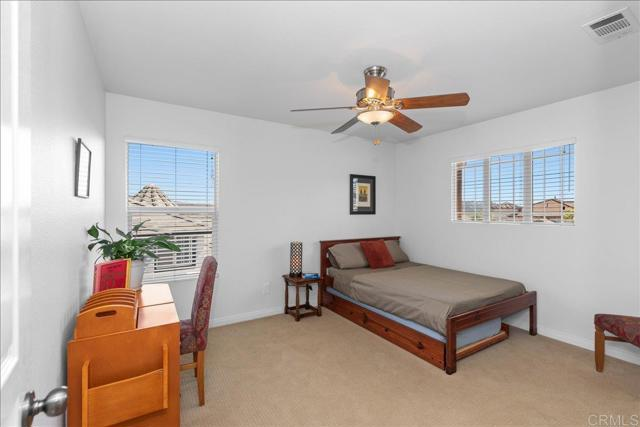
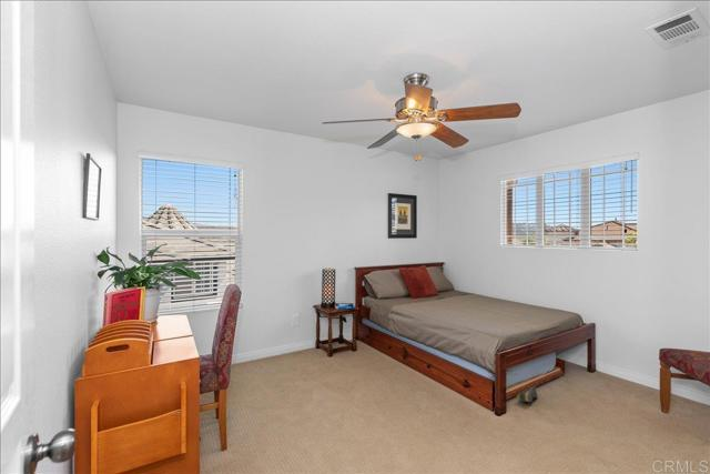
+ shoe (534, 392)
